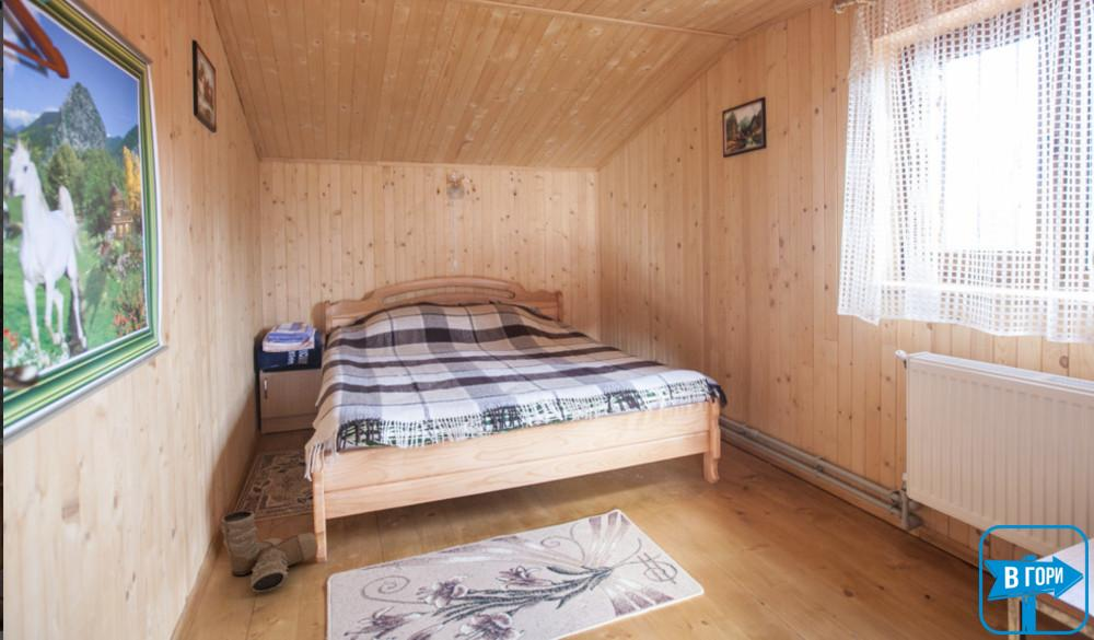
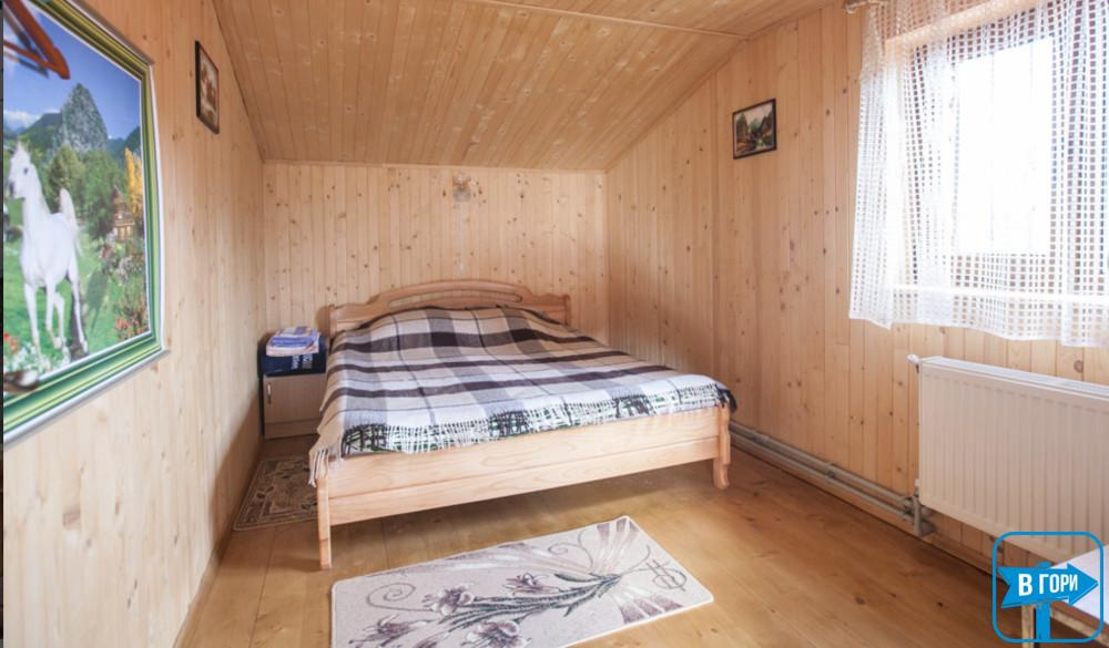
- boots (269, 543)
